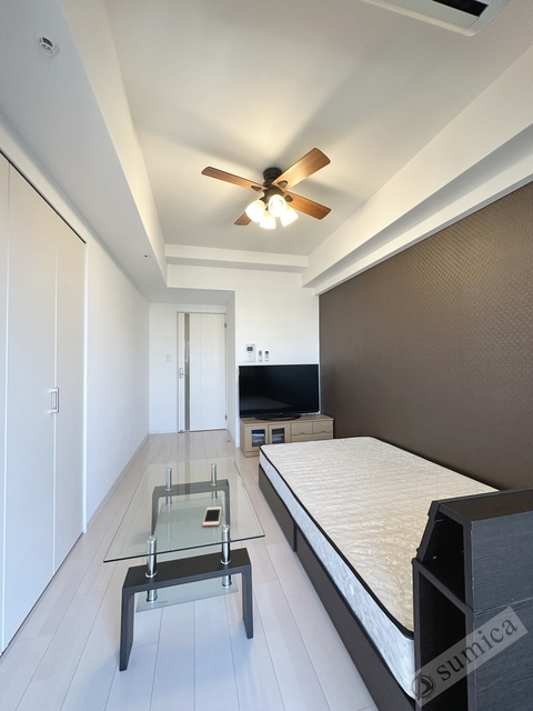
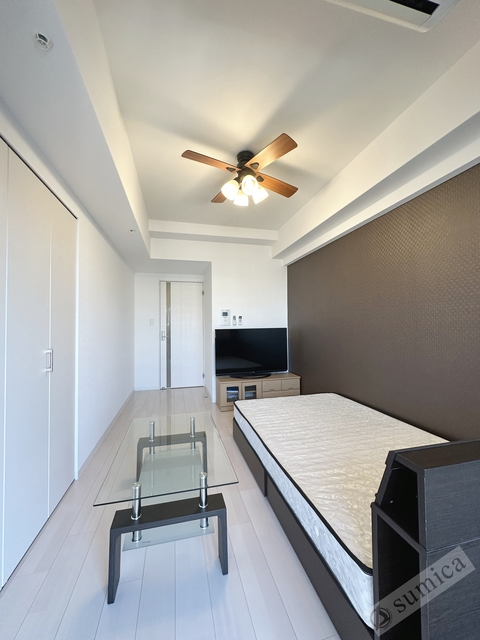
- cell phone (212, 515)
